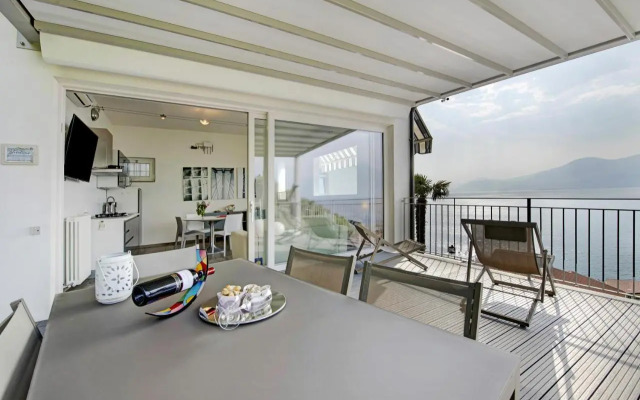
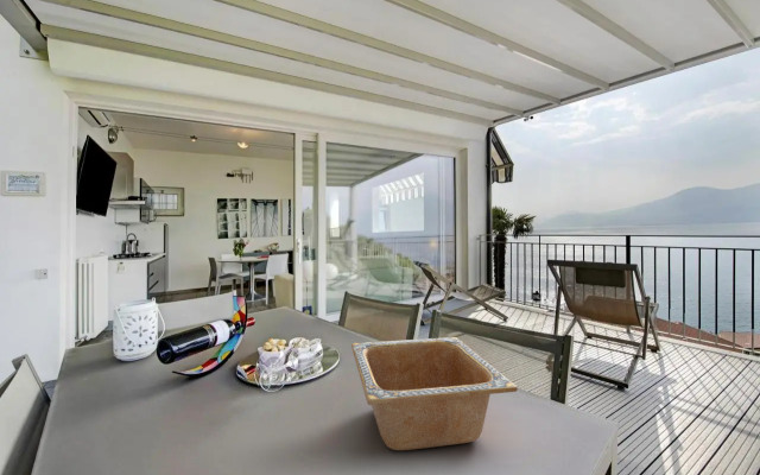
+ serving bowl (422, 391)
